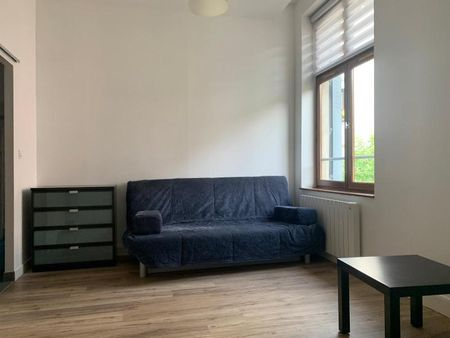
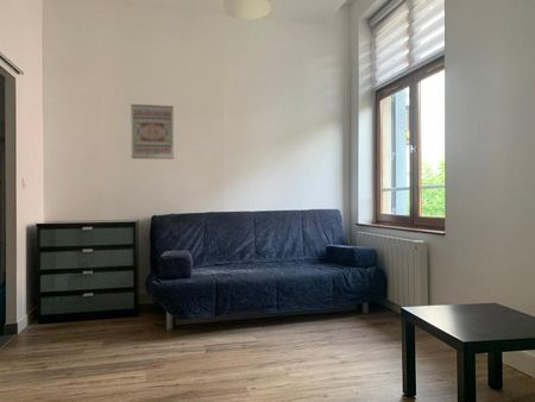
+ wall art (152, 132)
